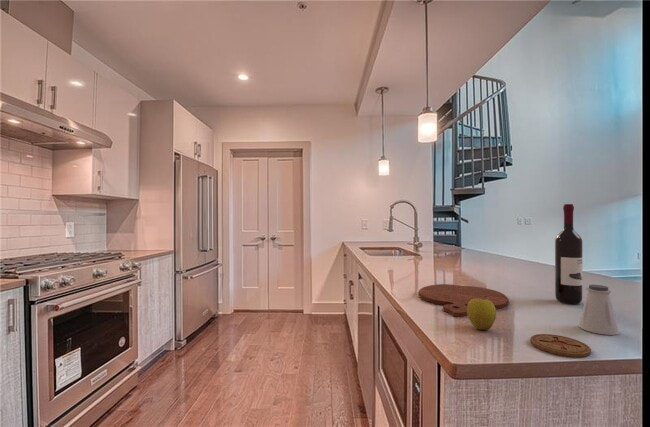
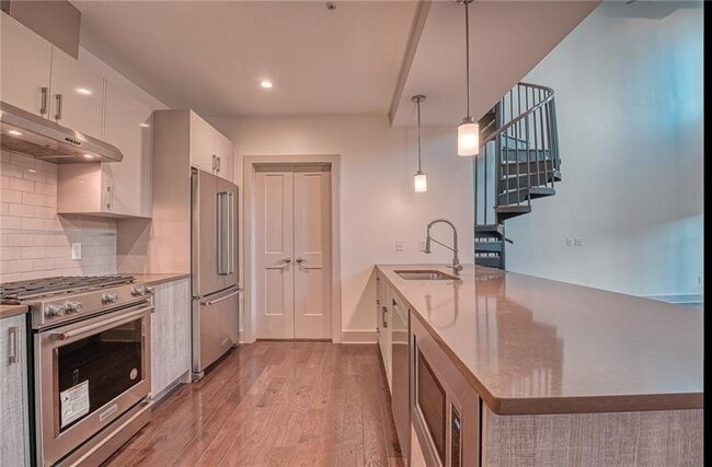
- saltshaker (598, 307)
- apple (481, 312)
- cutting board (460, 298)
- coaster (559, 344)
- wine bottle (568, 252)
